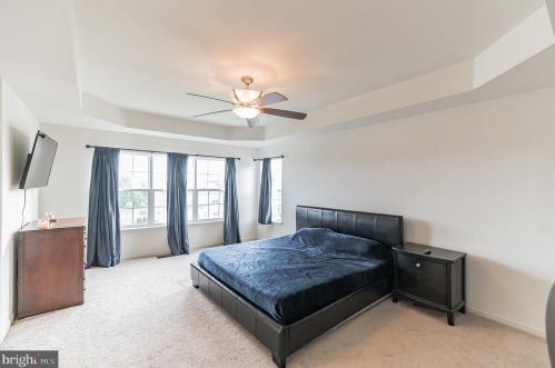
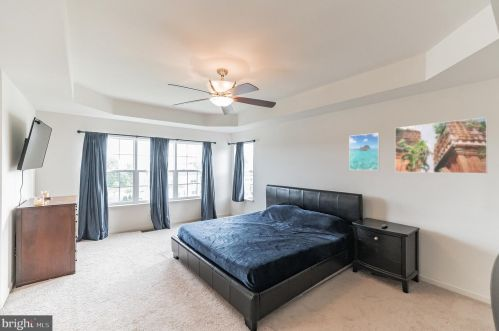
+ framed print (363, 152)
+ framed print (435, 147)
